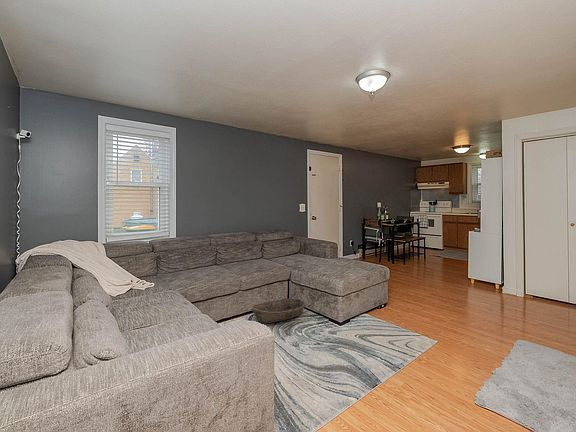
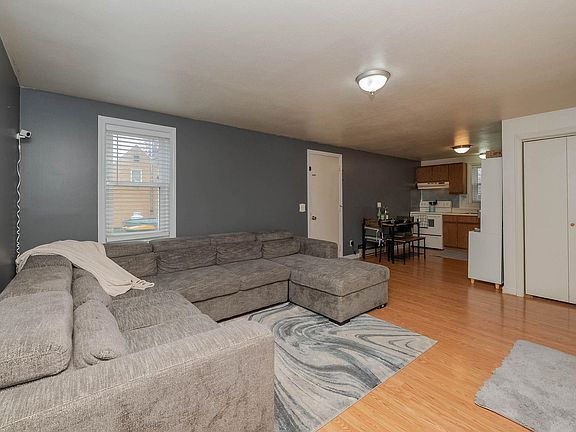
- basket (279, 309)
